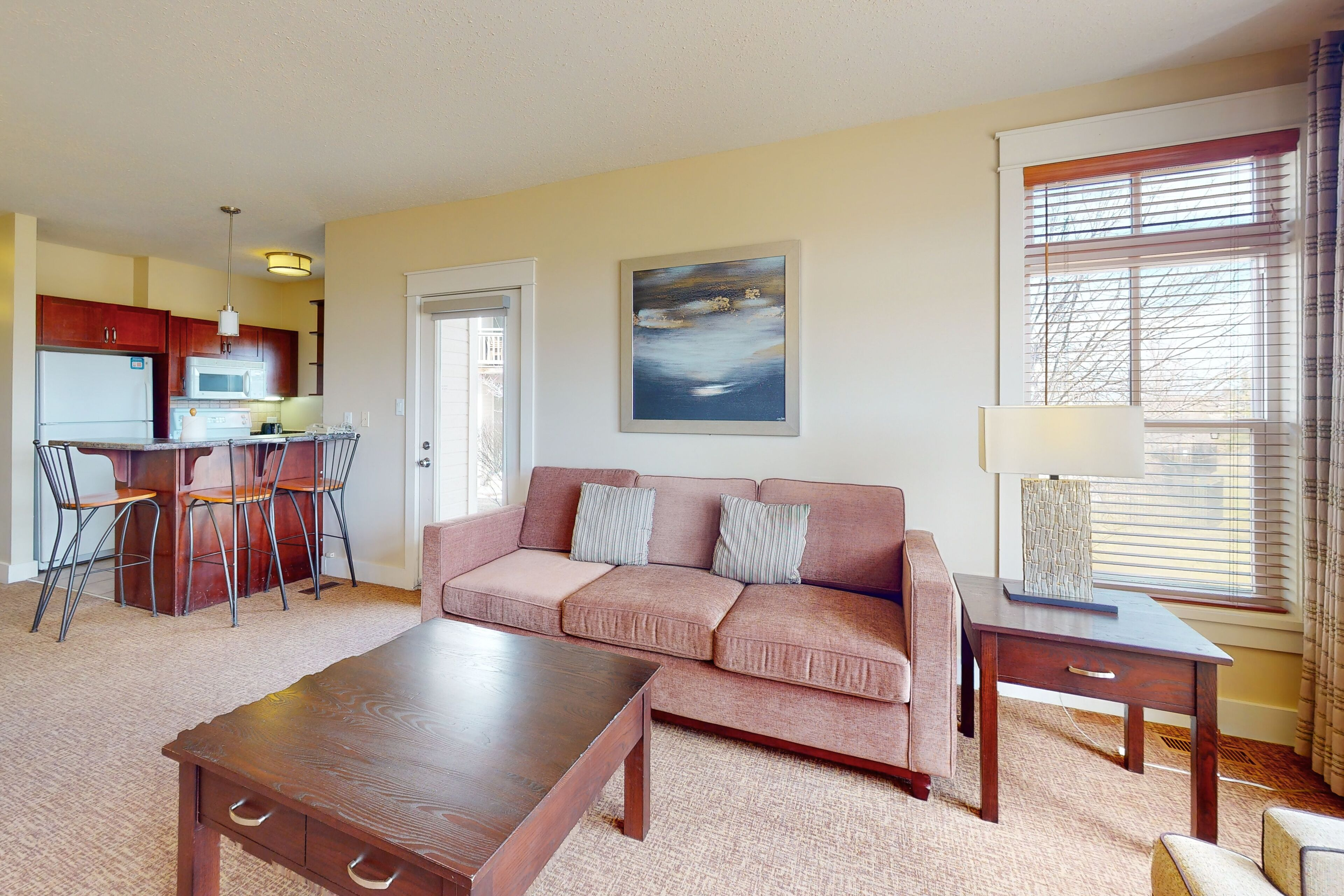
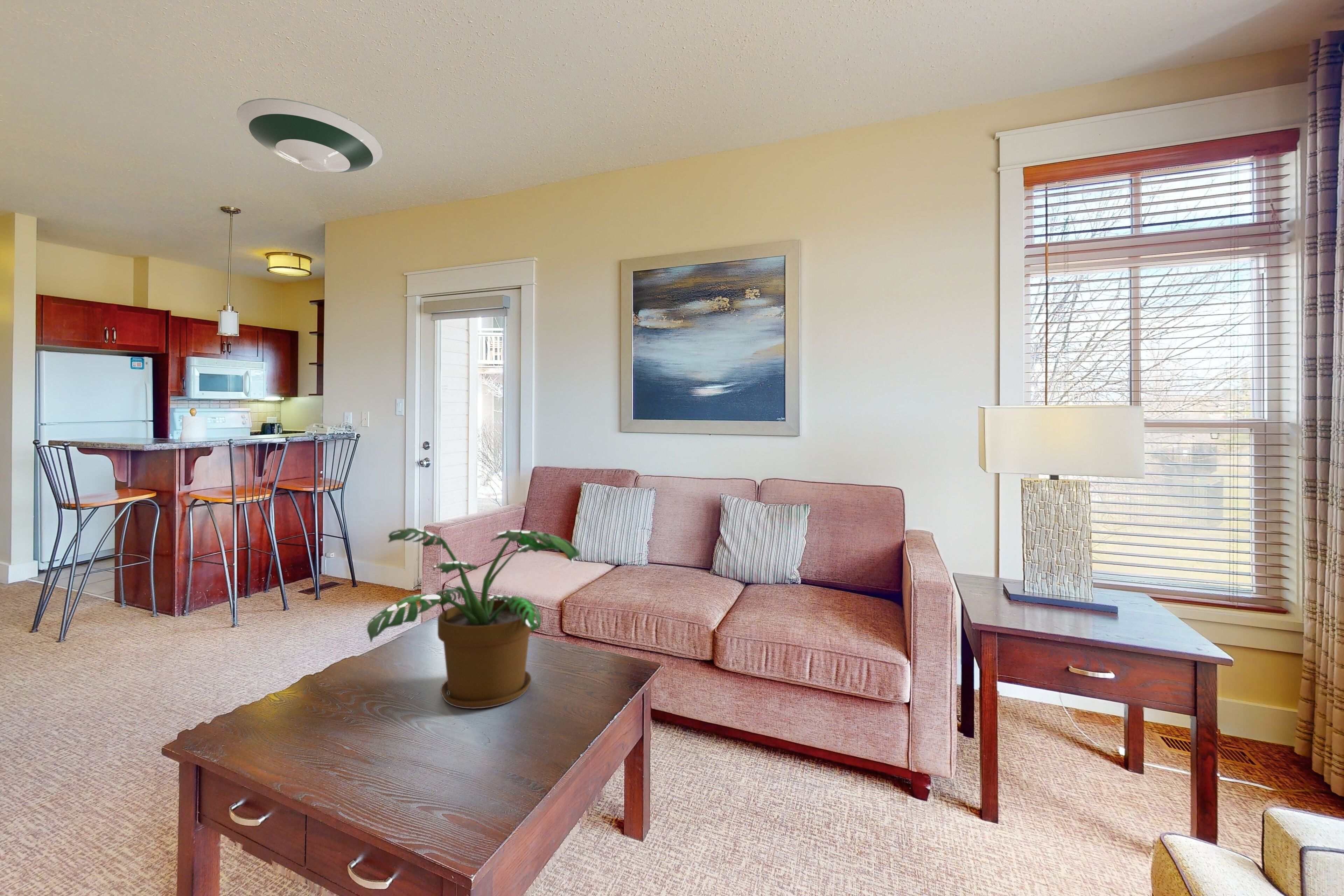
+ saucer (314, 152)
+ potted plant (476, 612)
